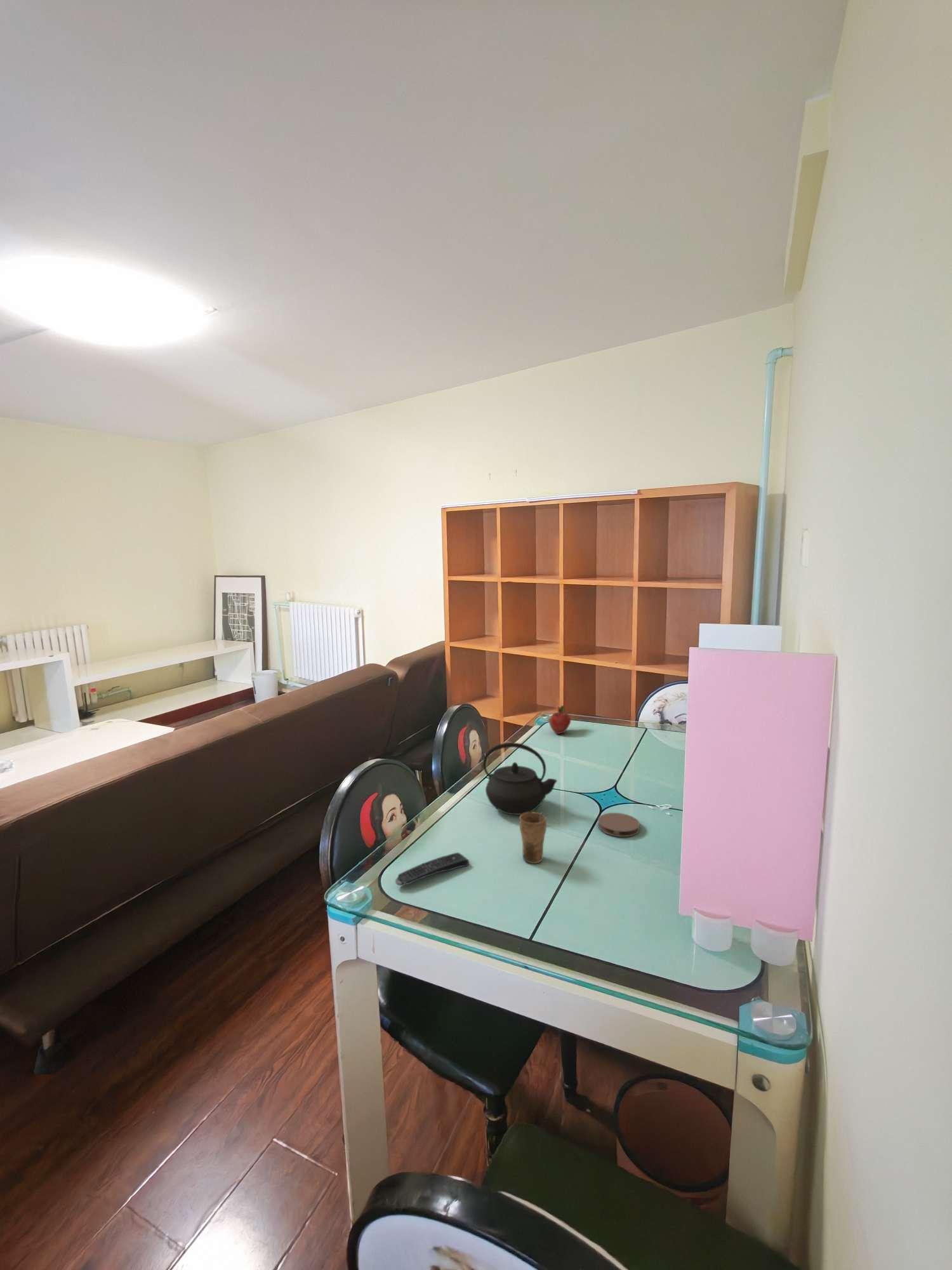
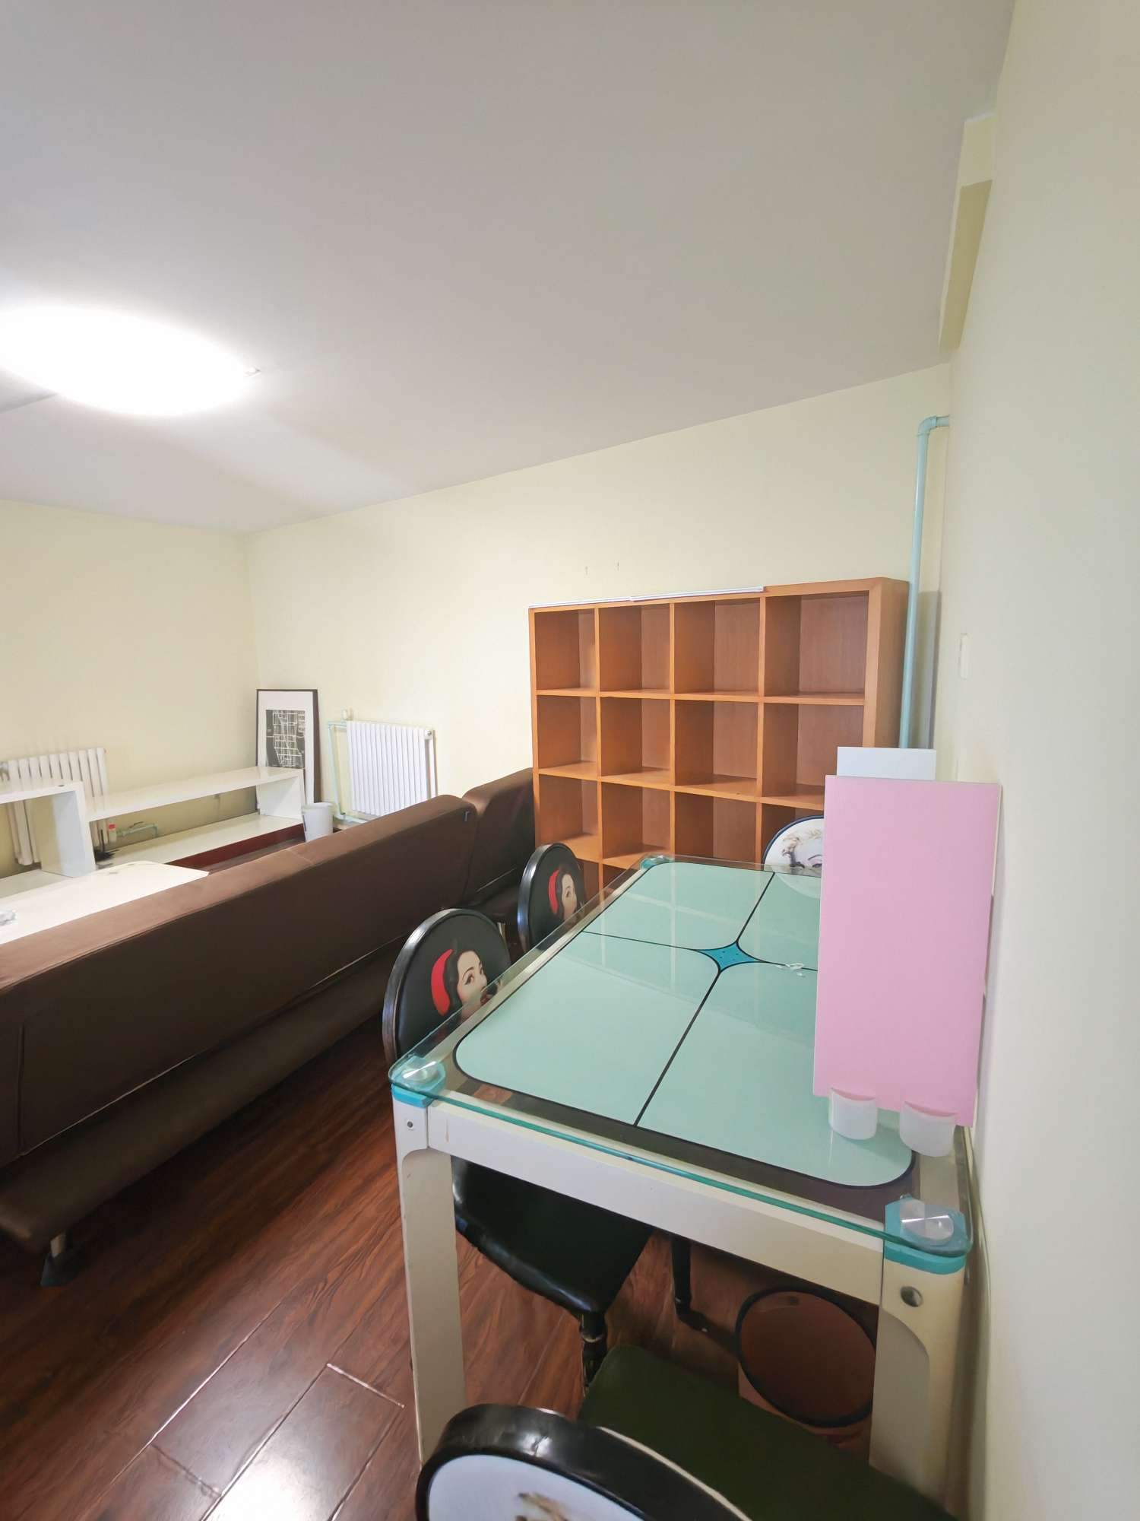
- cup (532, 832)
- fruit (560, 719)
- remote control (432, 869)
- coaster (618, 824)
- kettle (519, 775)
